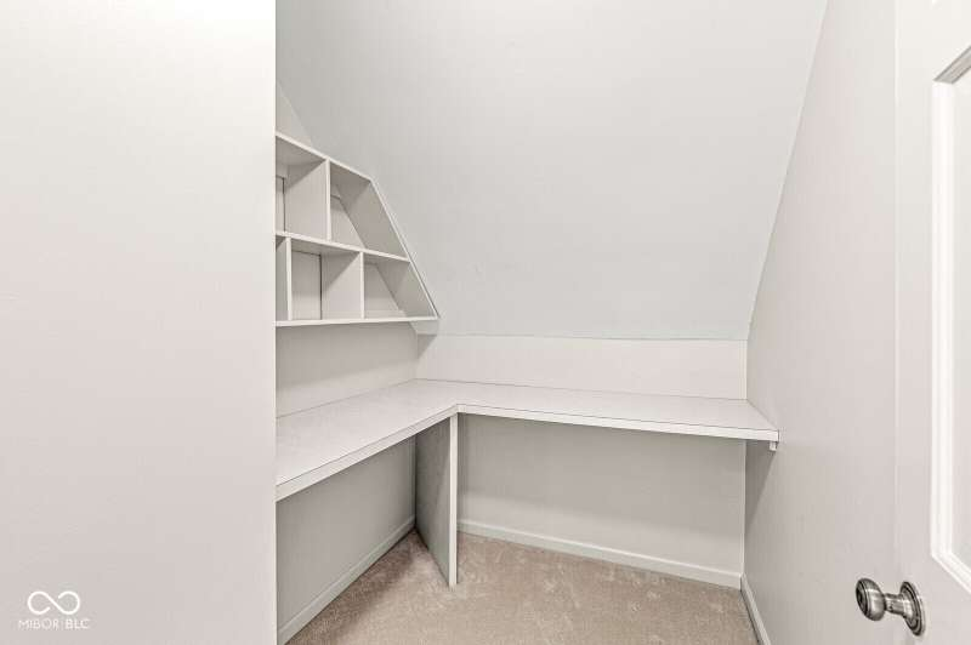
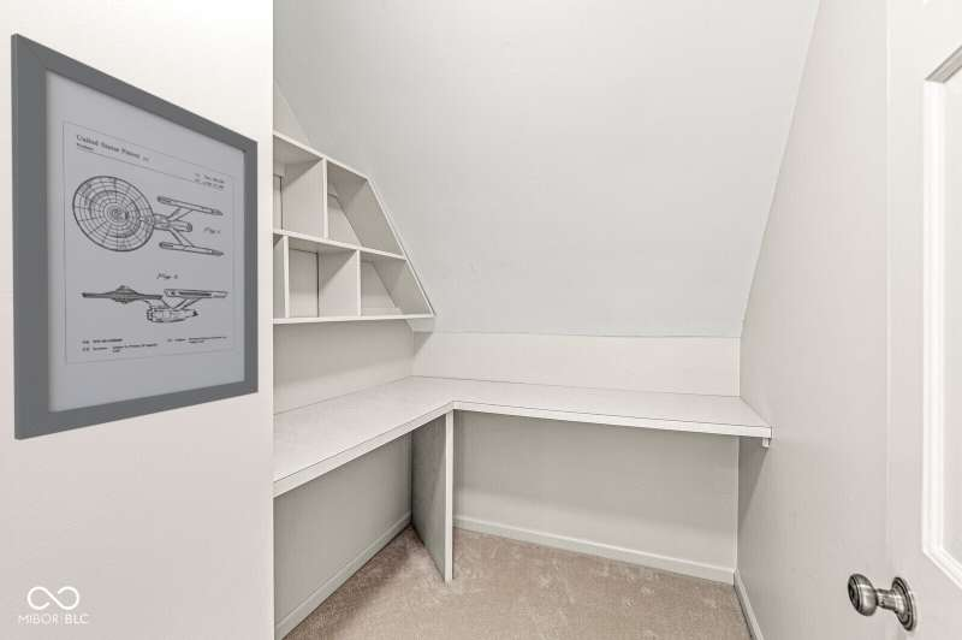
+ wall art (164, 256)
